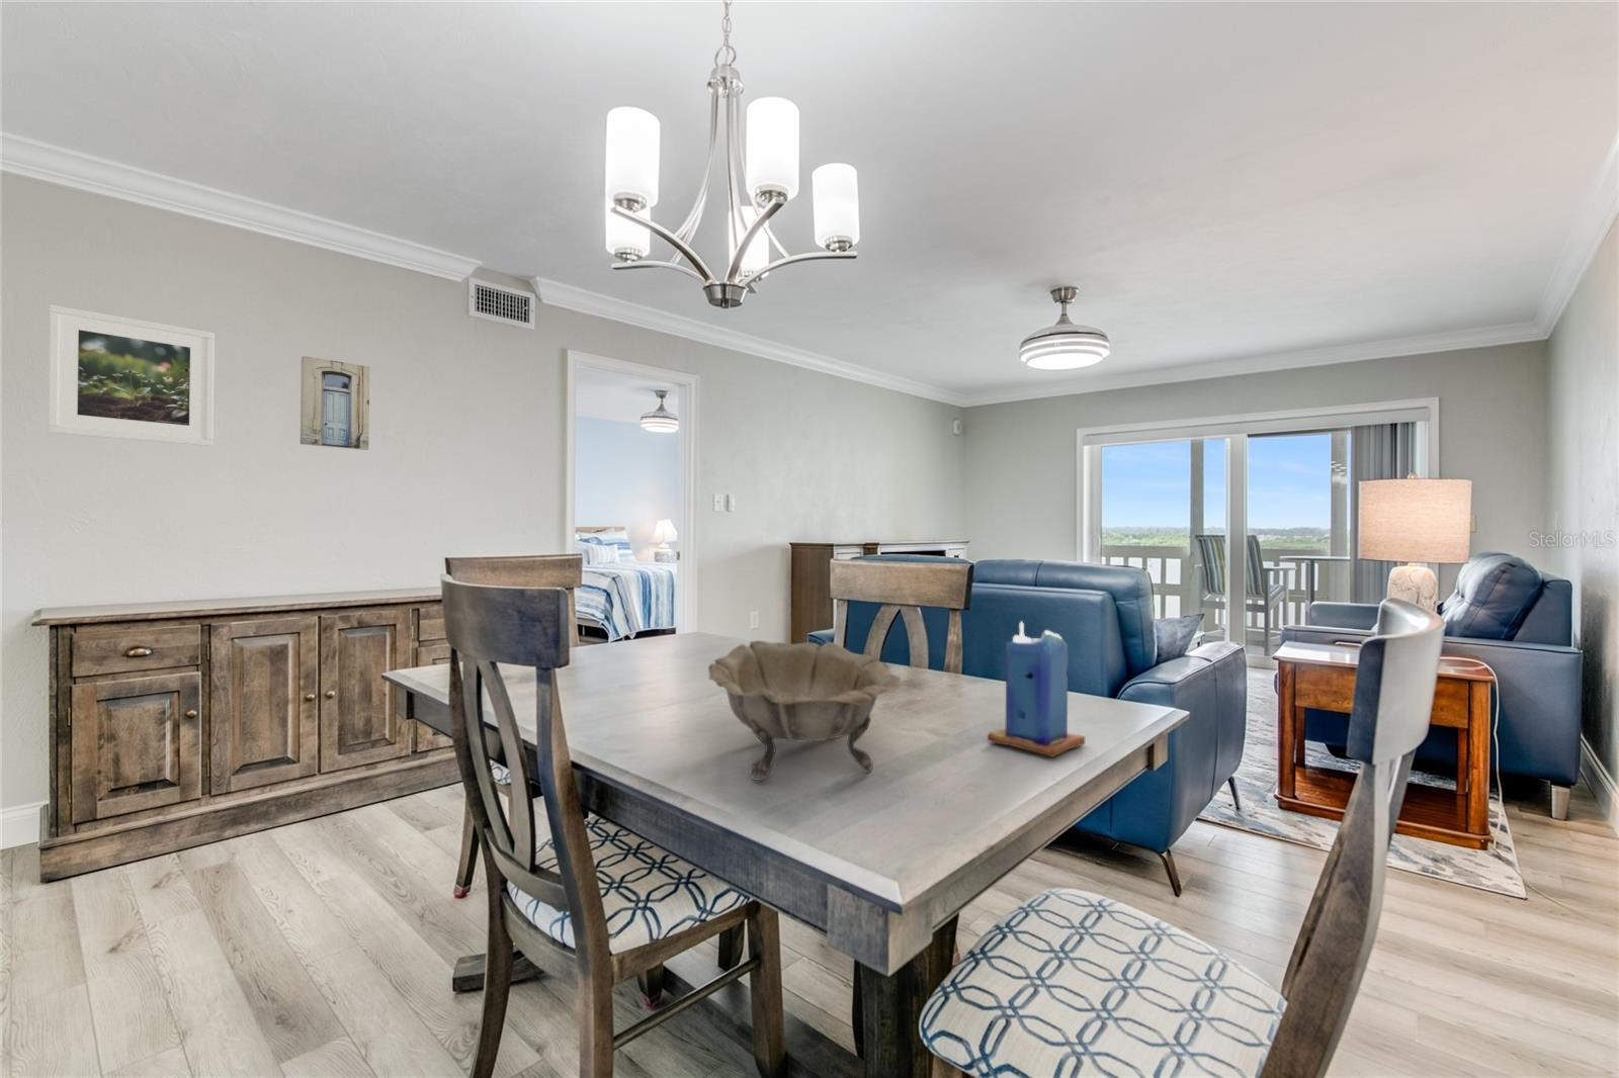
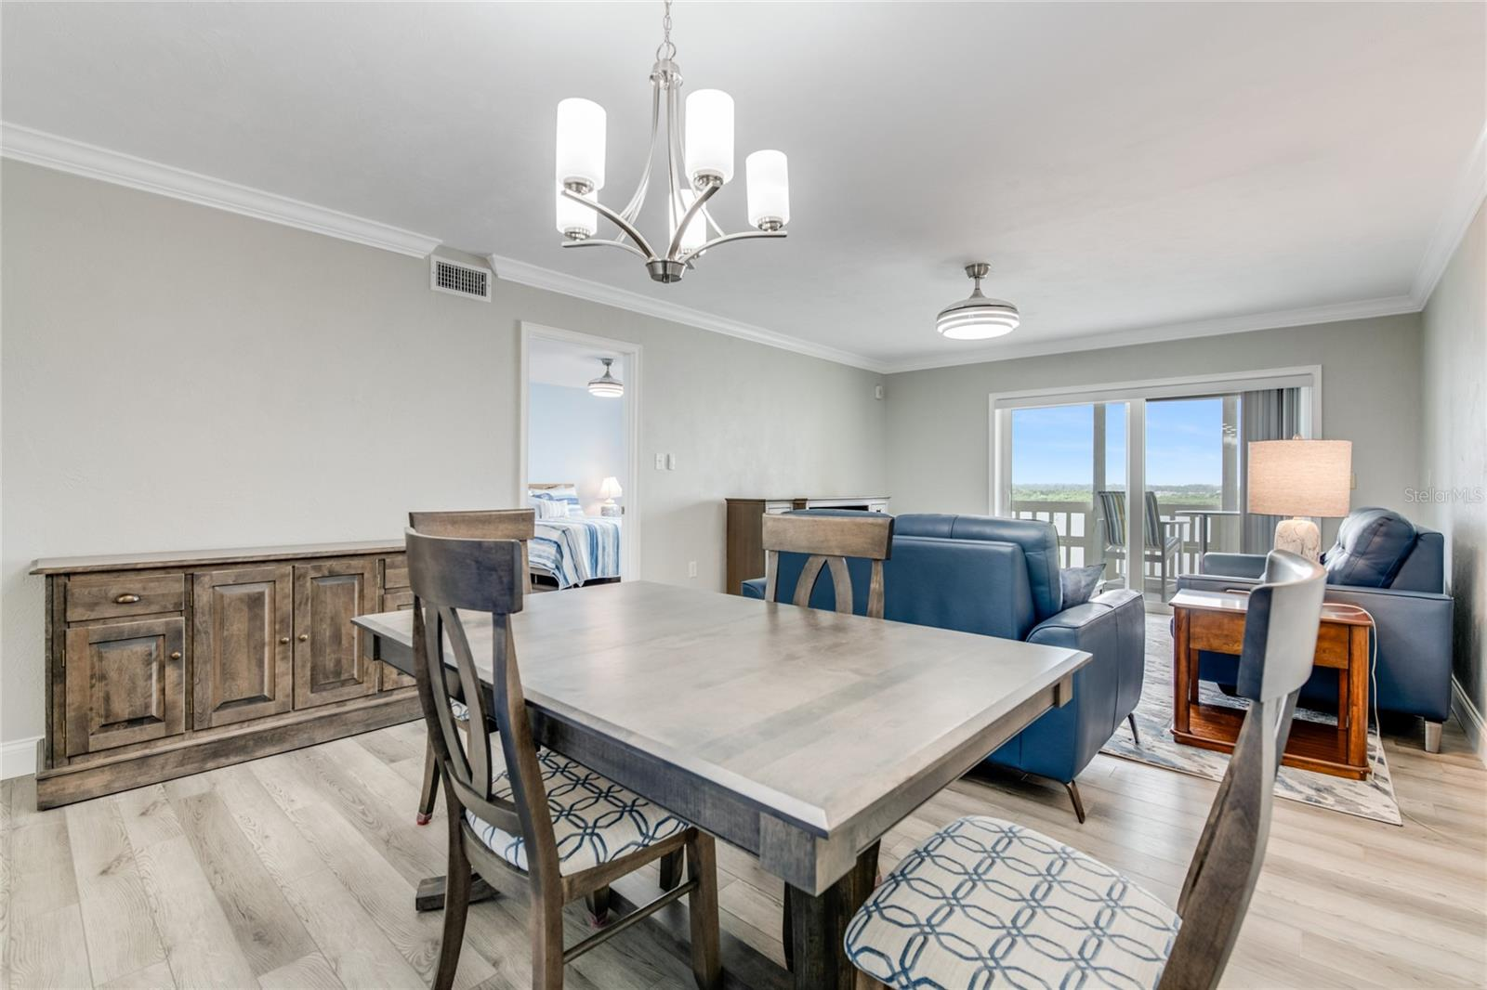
- wall art (335, 404)
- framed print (136, 379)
- candle (1038, 682)
- decorative bowl (803, 705)
